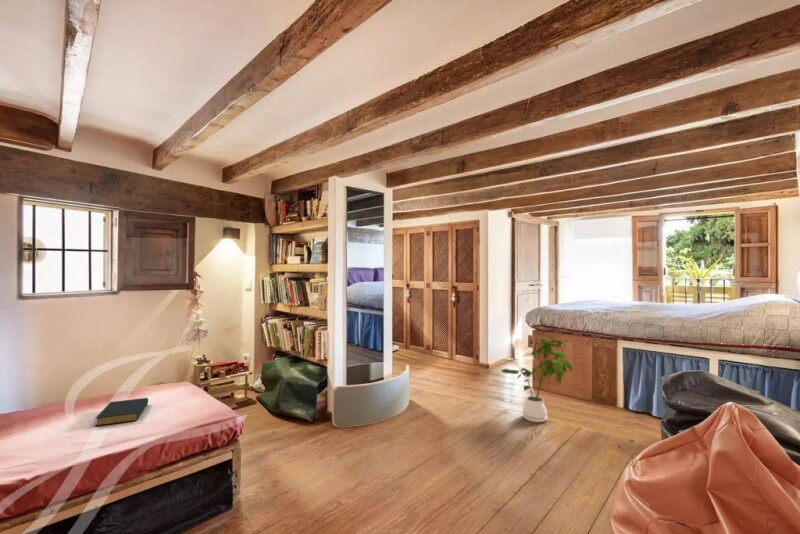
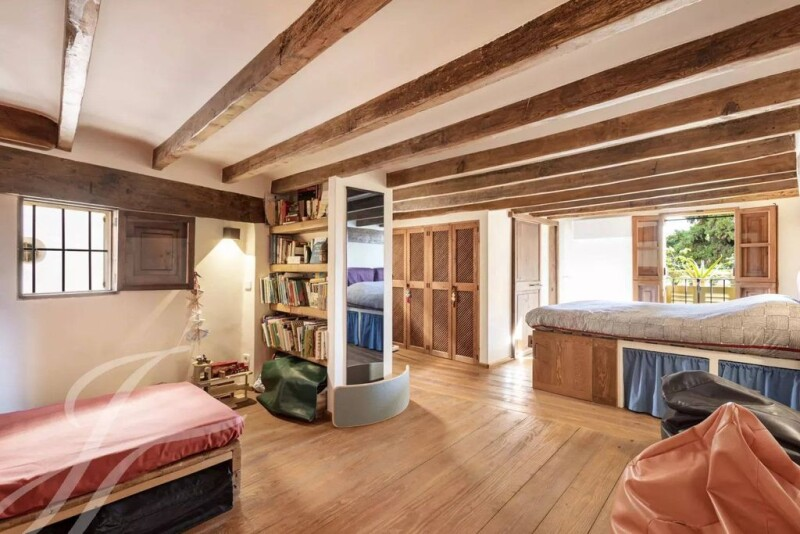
- house plant (540, 377)
- hardback book (123, 410)
